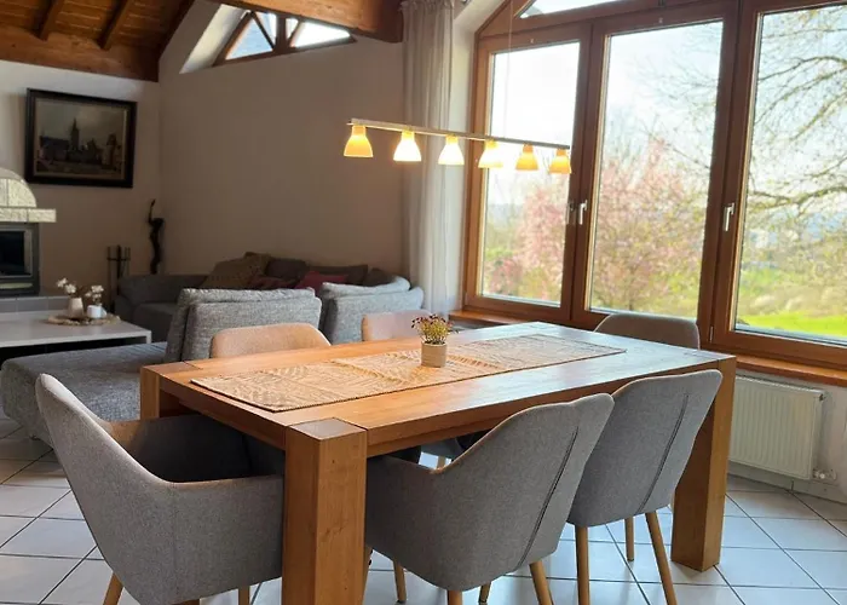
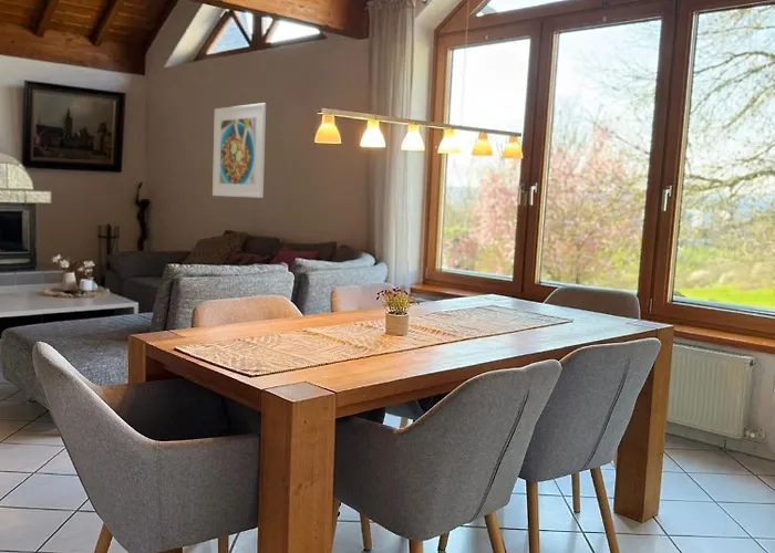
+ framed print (237, 152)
